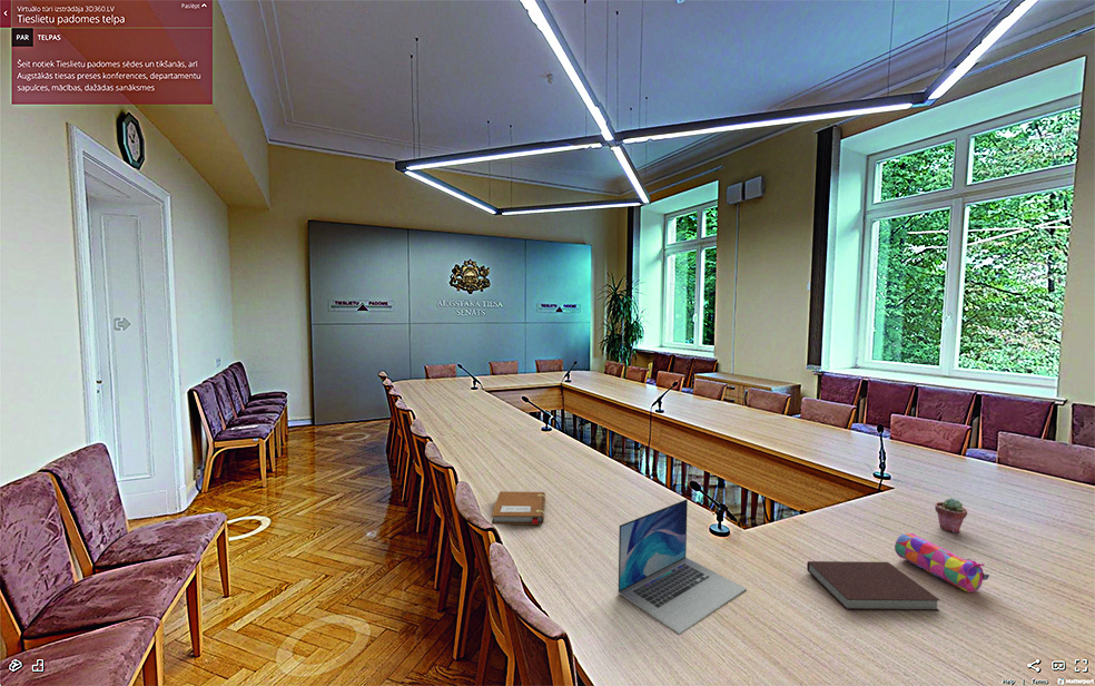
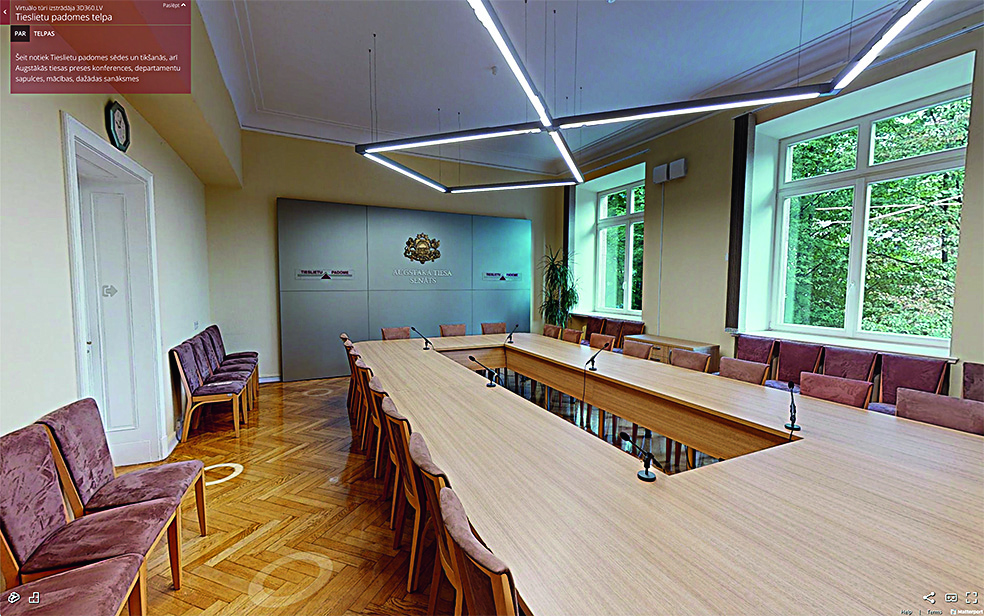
- laptop (683, 557)
- potted succulent (950, 513)
- notebook (868, 584)
- notebook (520, 507)
- pencil case (938, 559)
